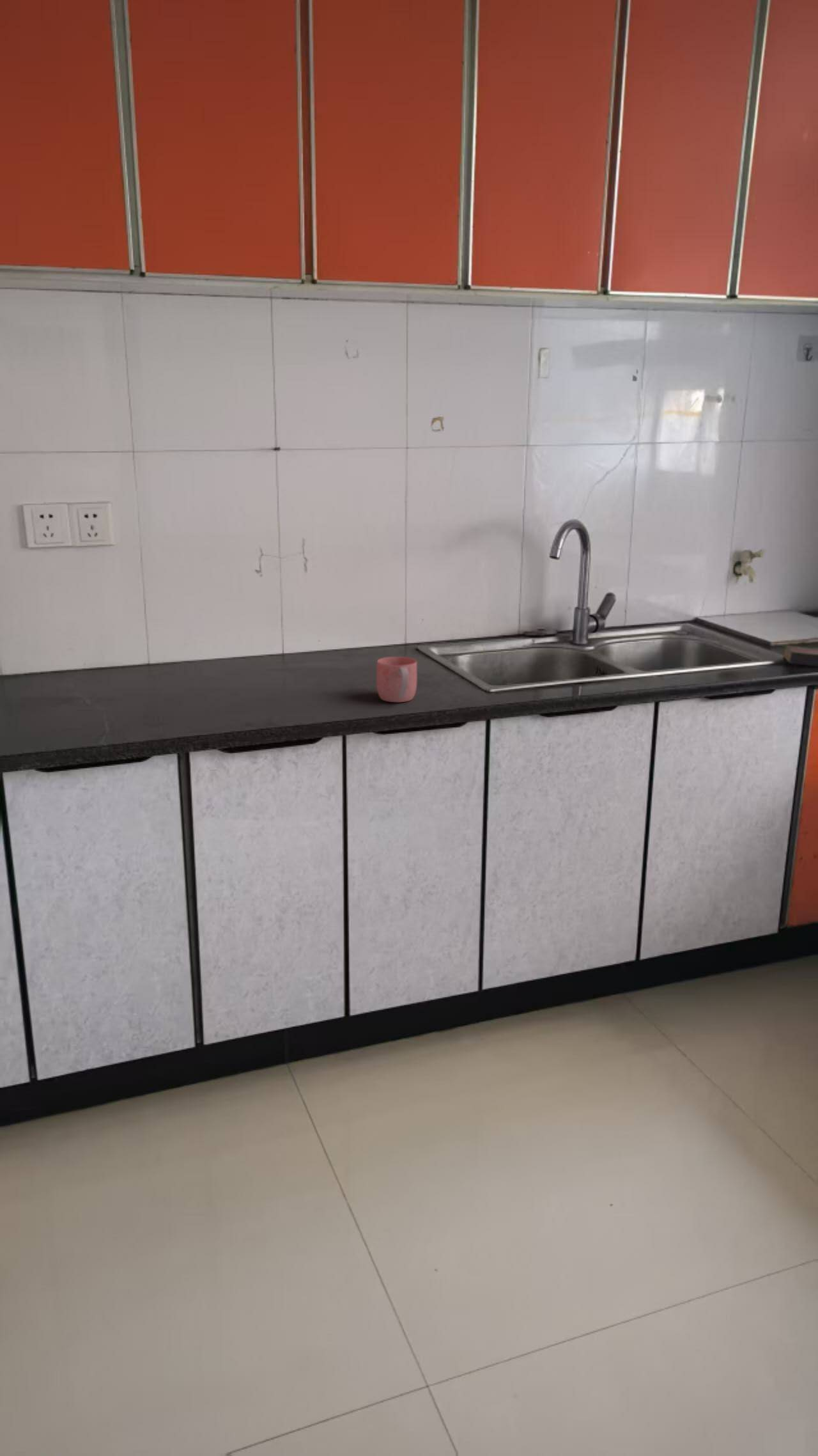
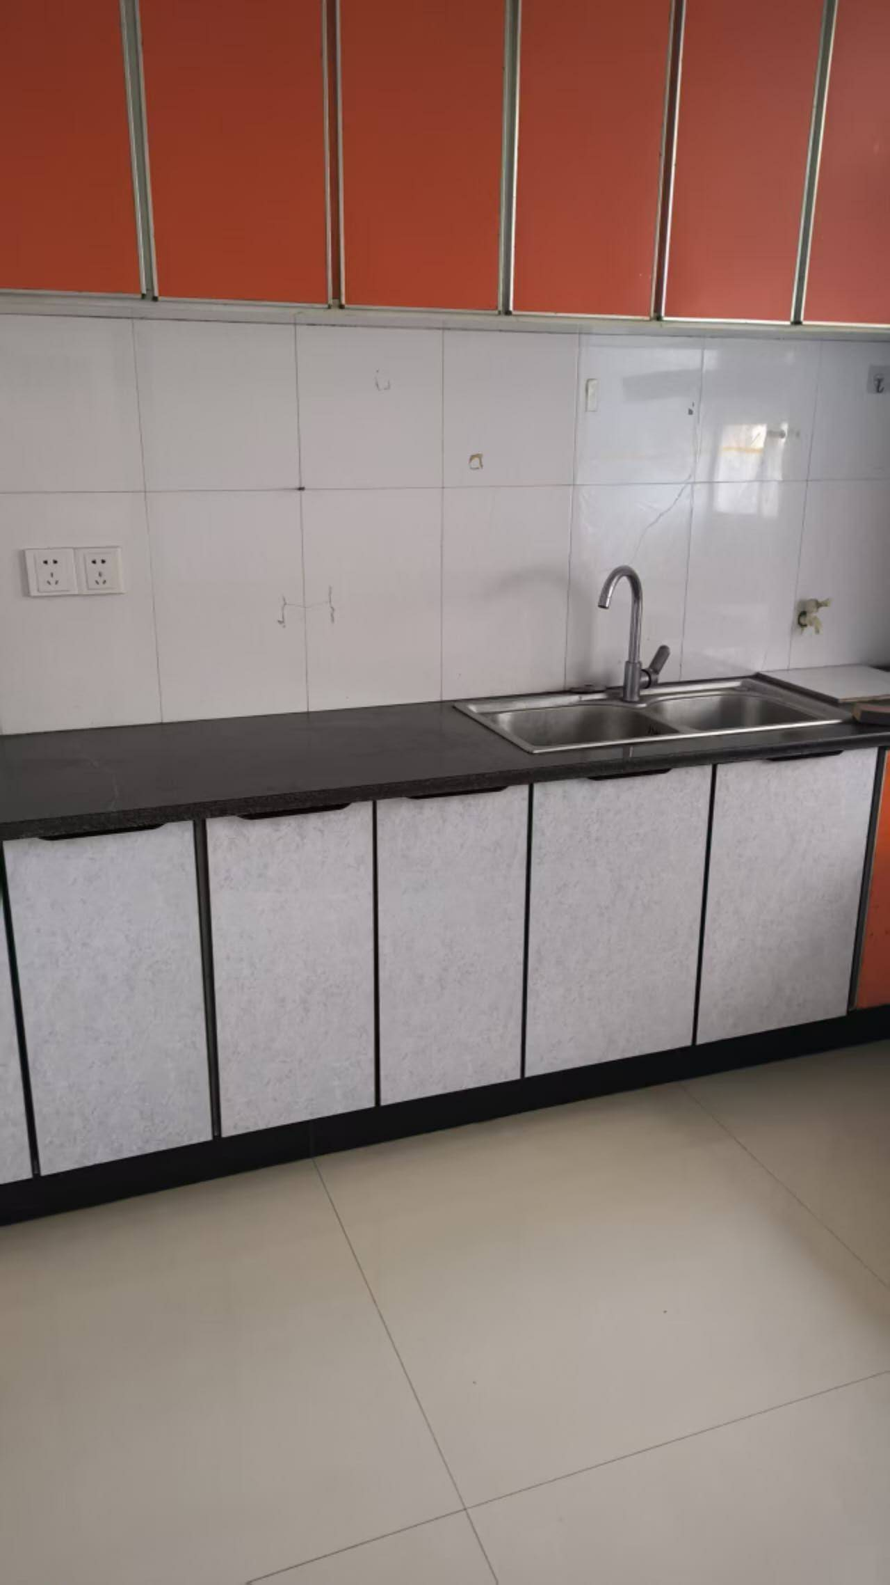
- mug (398, 681)
